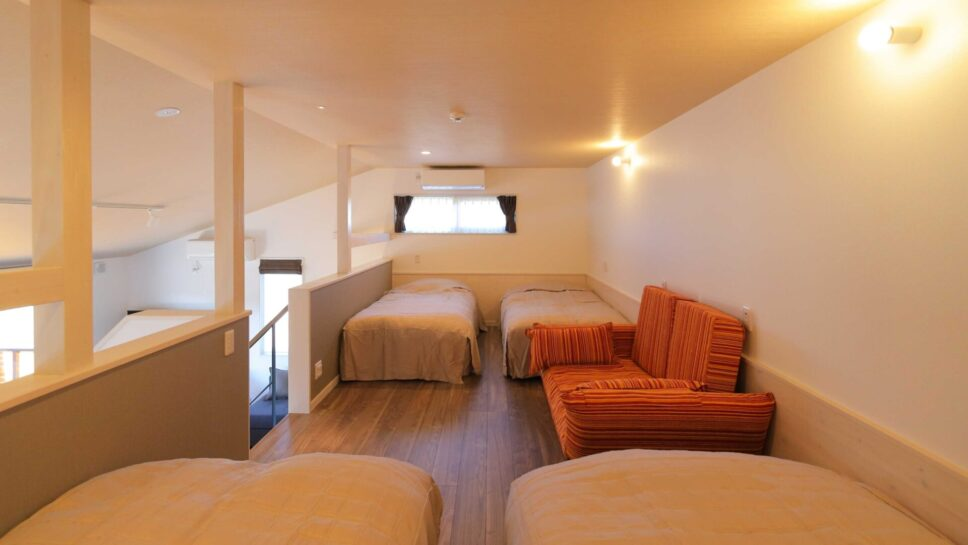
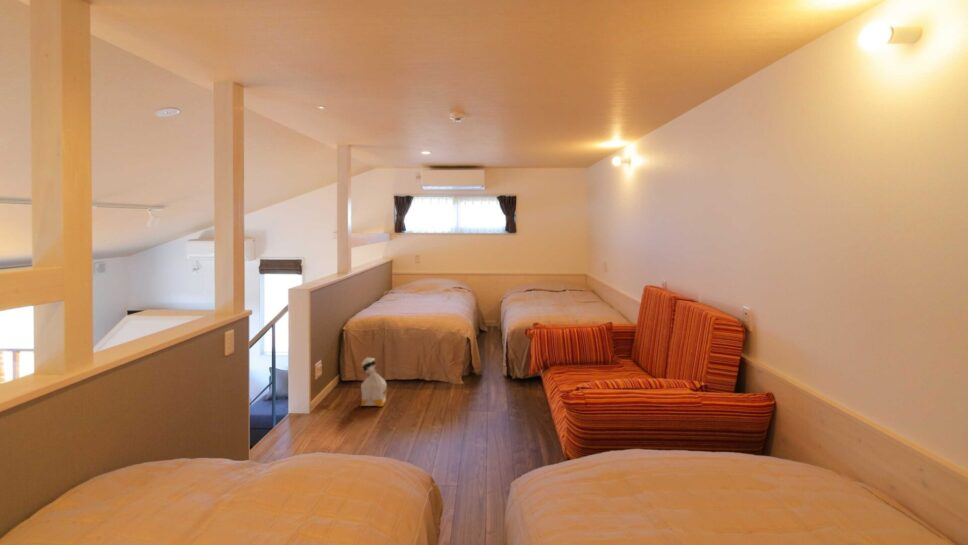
+ bag (372, 379)
